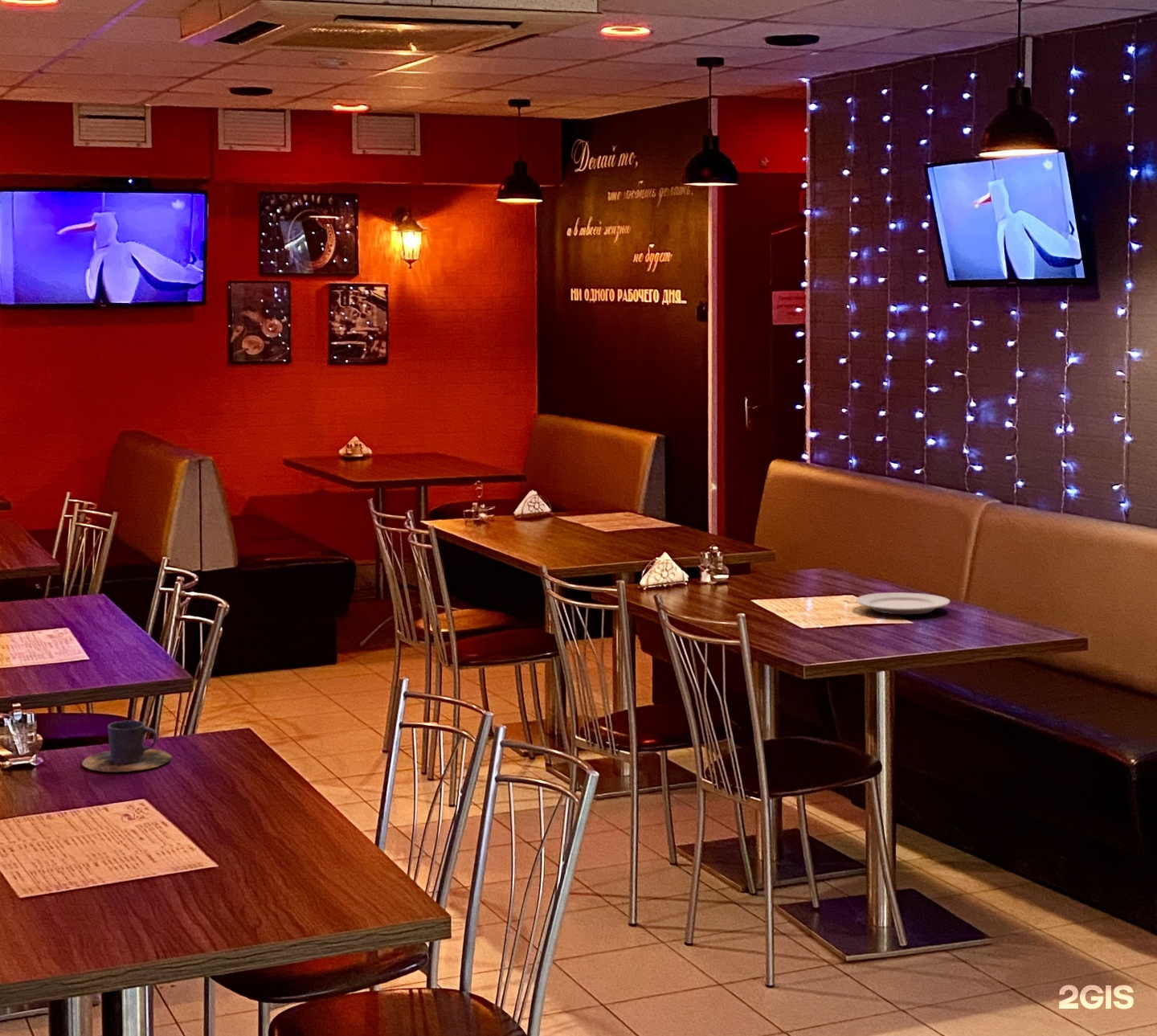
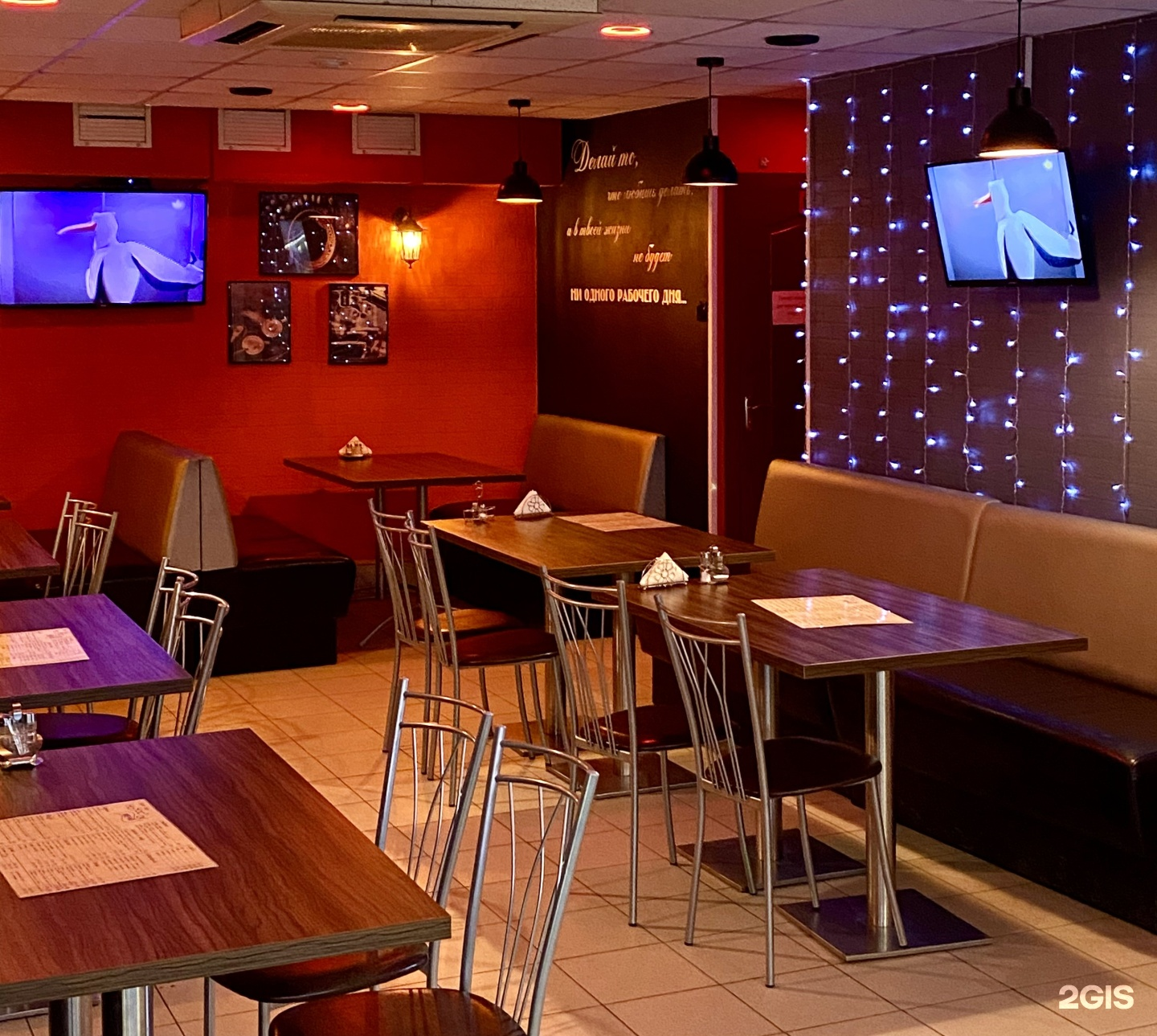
- cup (126, 743)
- chinaware (902, 604)
